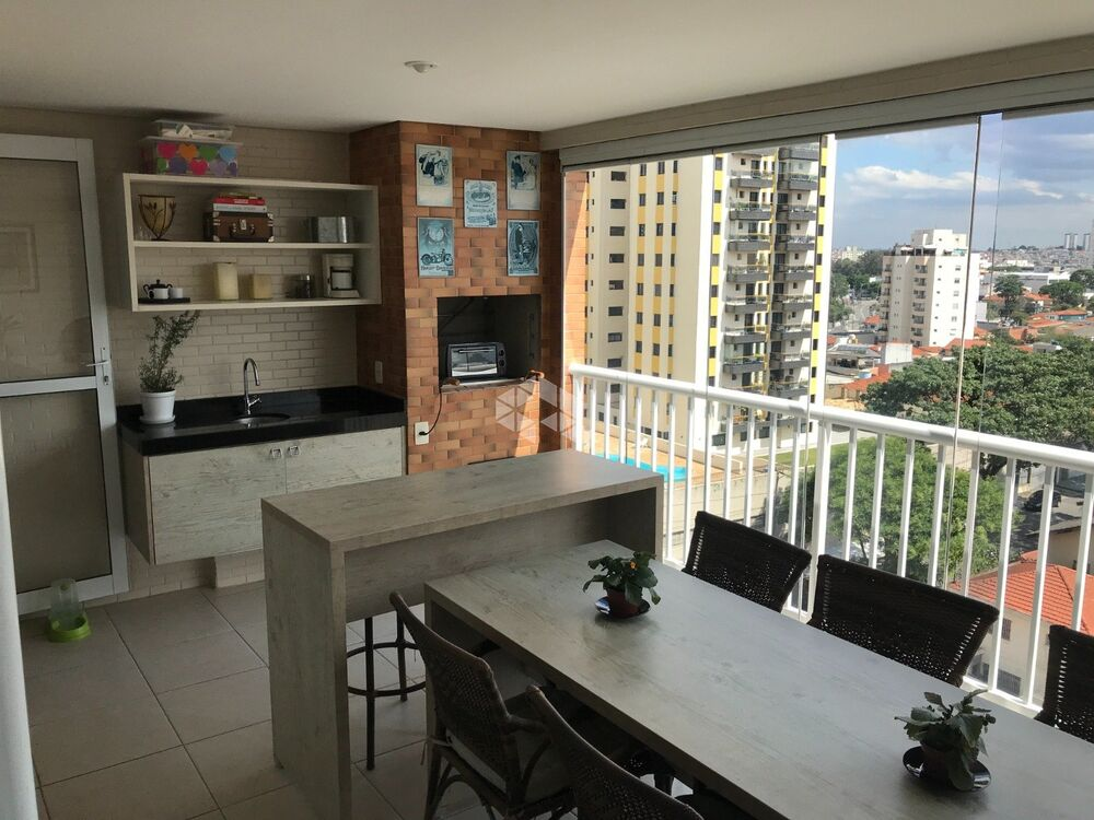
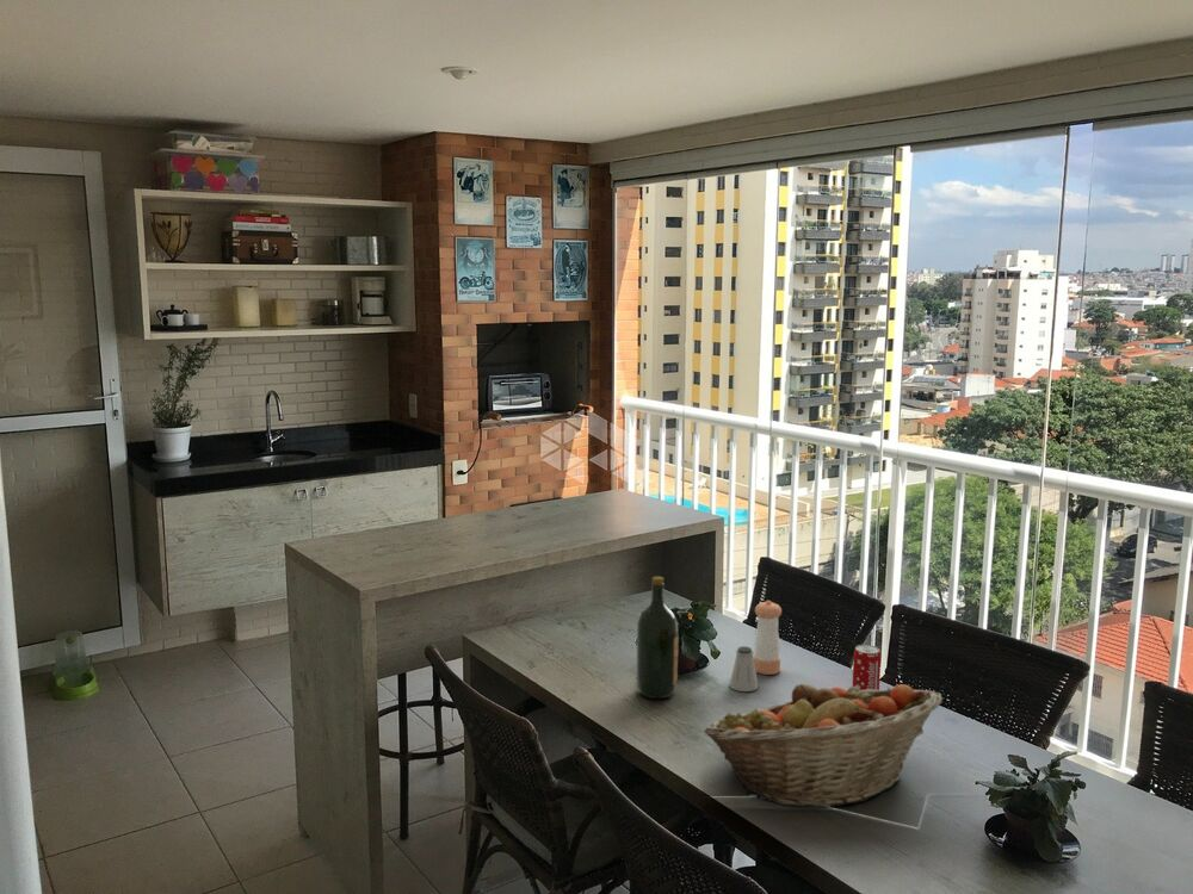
+ saltshaker (743, 668)
+ fruit basket (823, 731)
+ pepper shaker (767, 635)
+ wine bottle (657, 635)
+ beverage can (866, 671)
